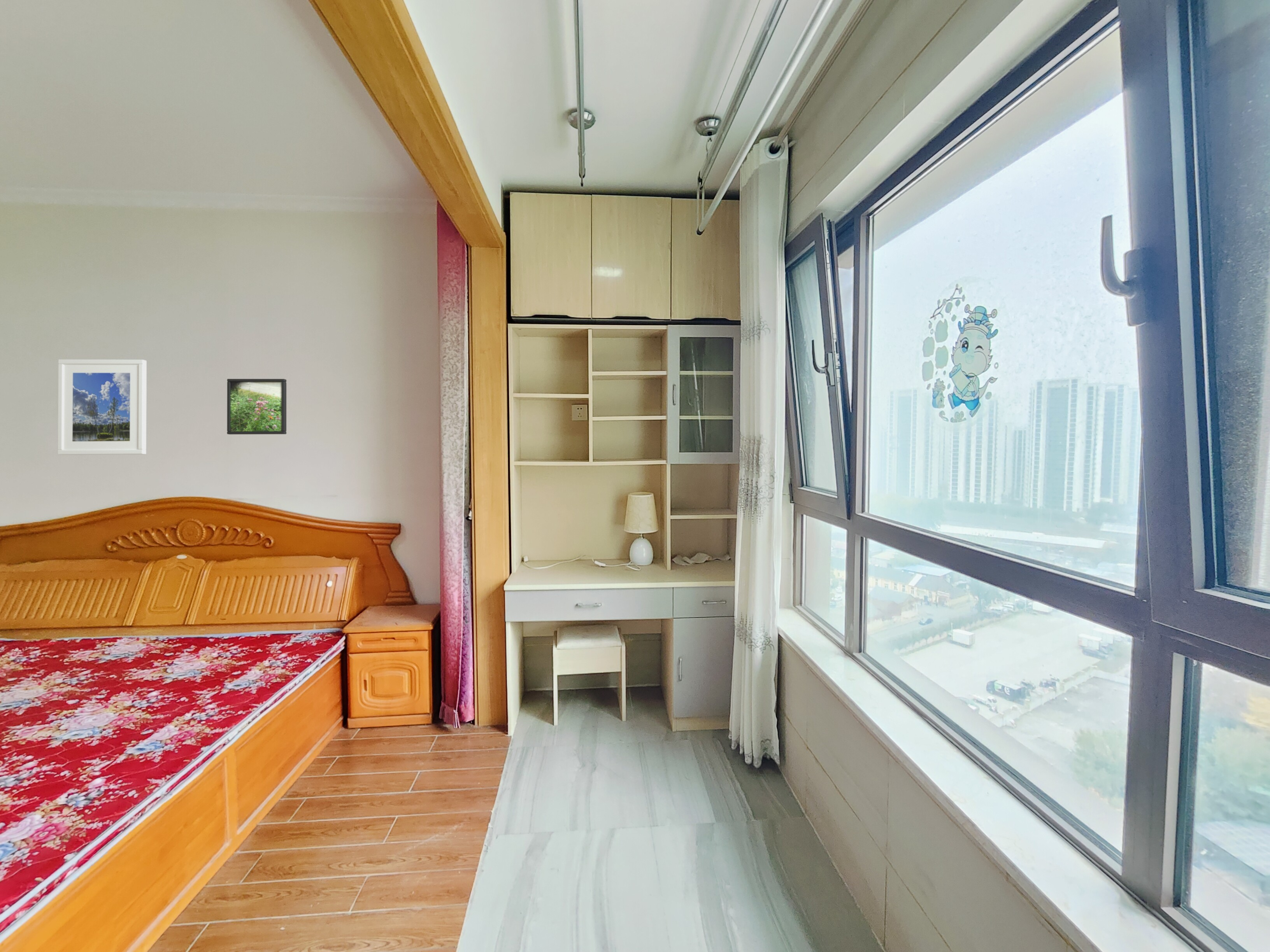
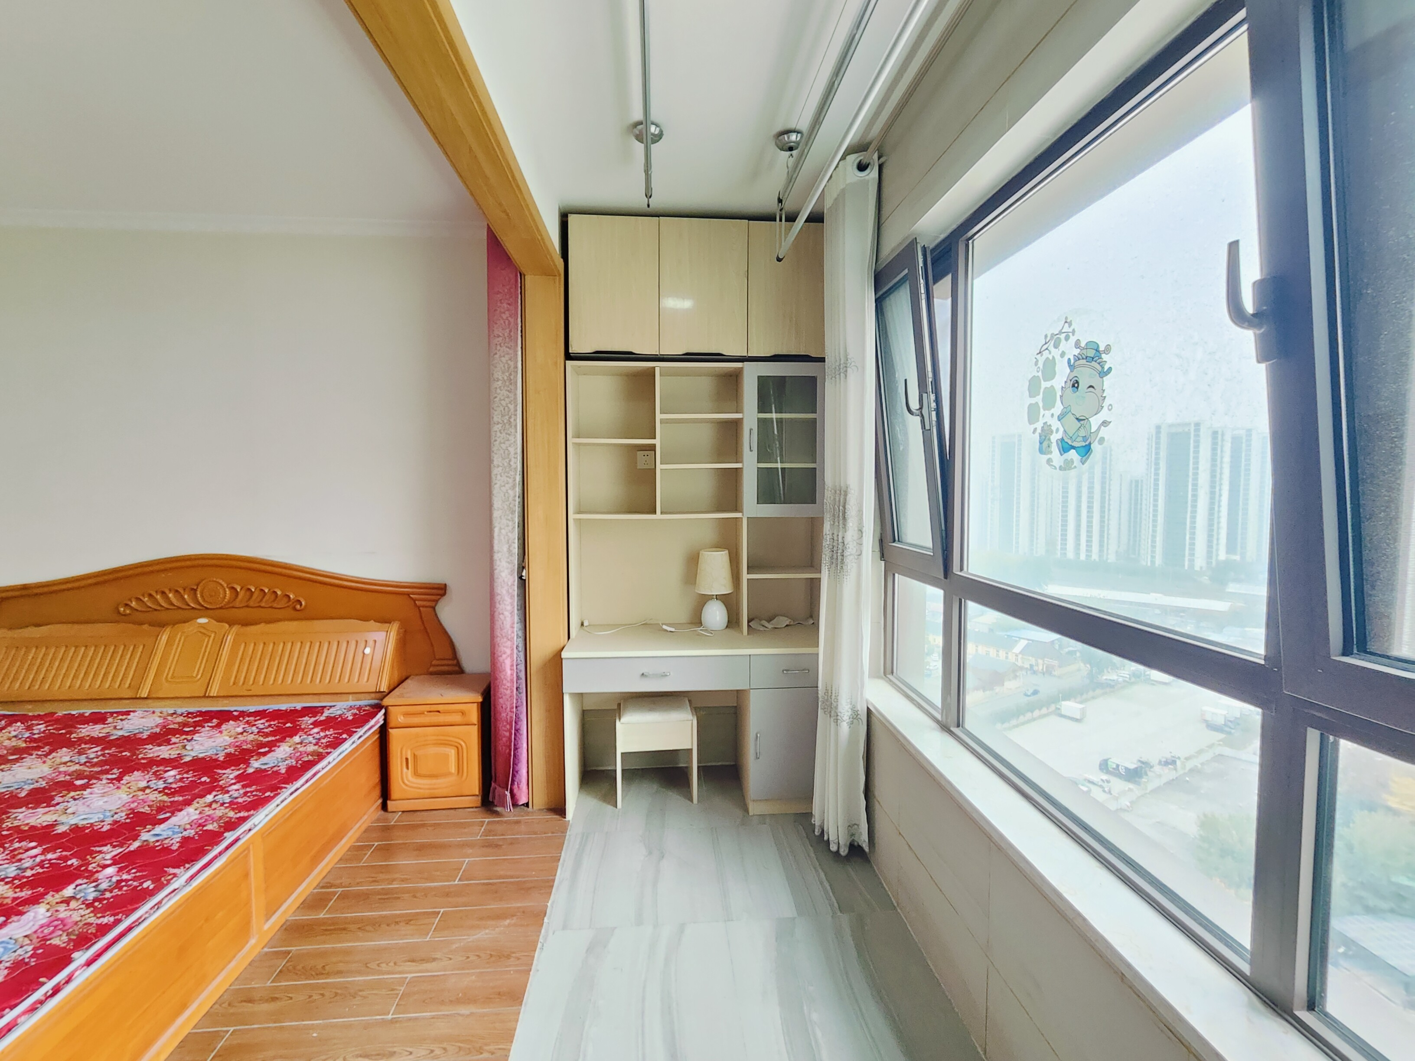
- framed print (102, 407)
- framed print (257, 406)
